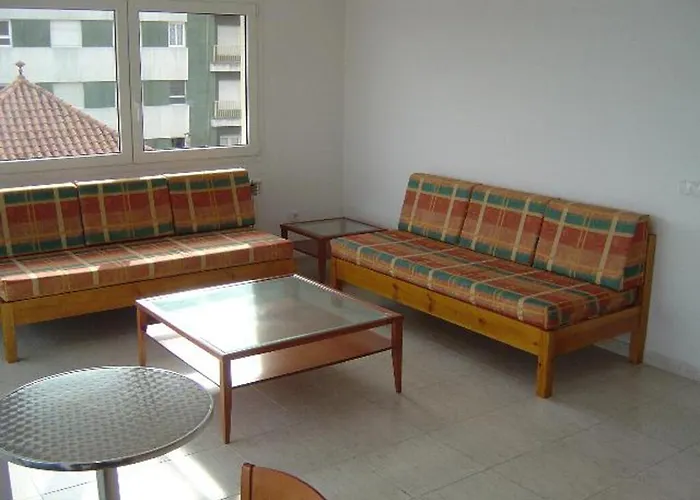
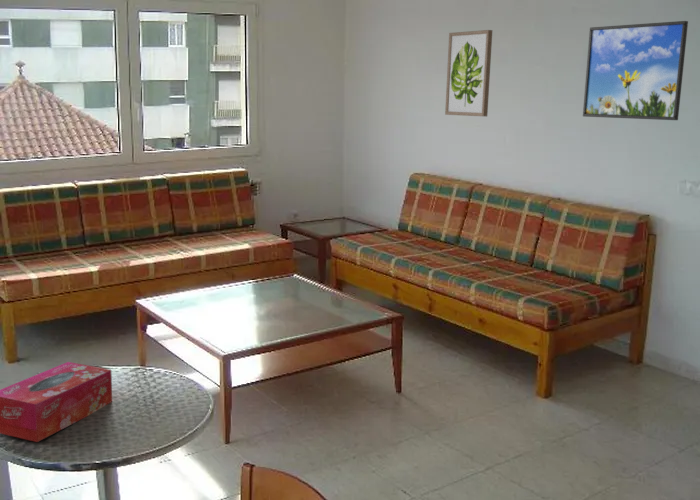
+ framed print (632, 71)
+ tissue box (53, 399)
+ wall art (467, 73)
